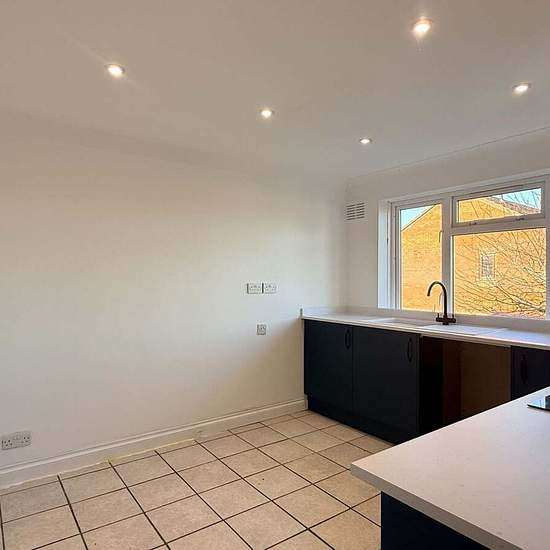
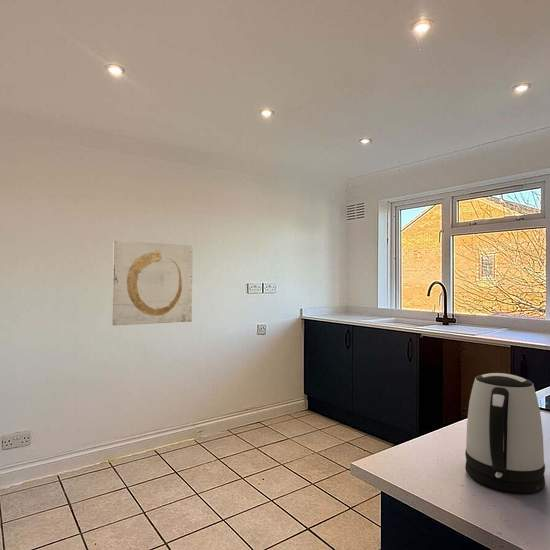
+ wall art (154, 283)
+ kettle (502, 428)
